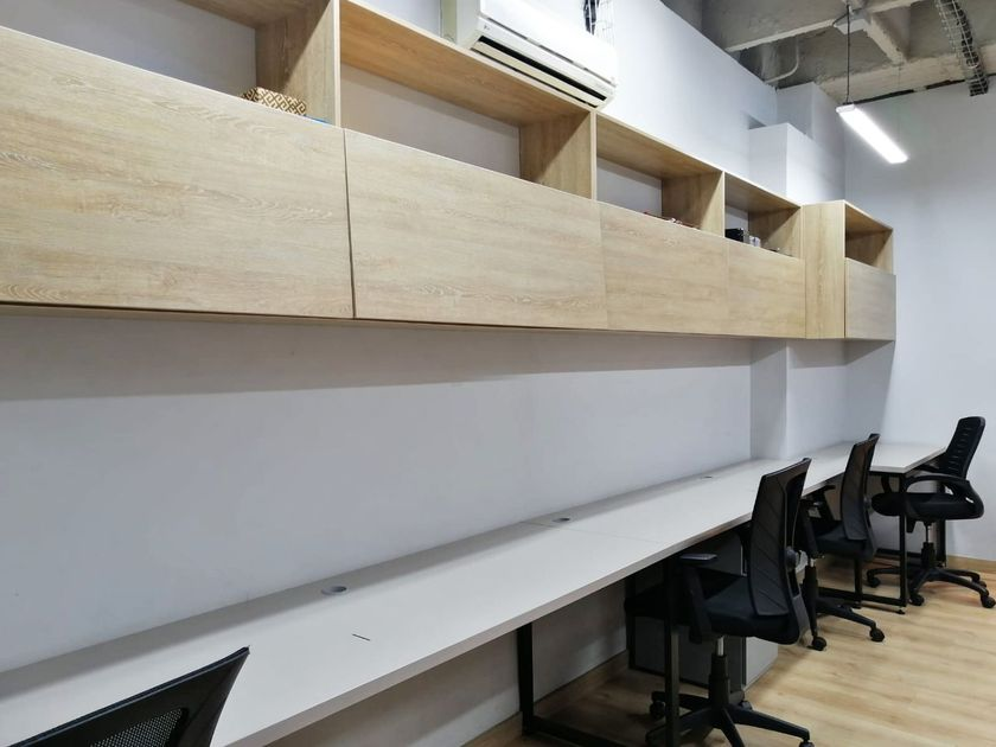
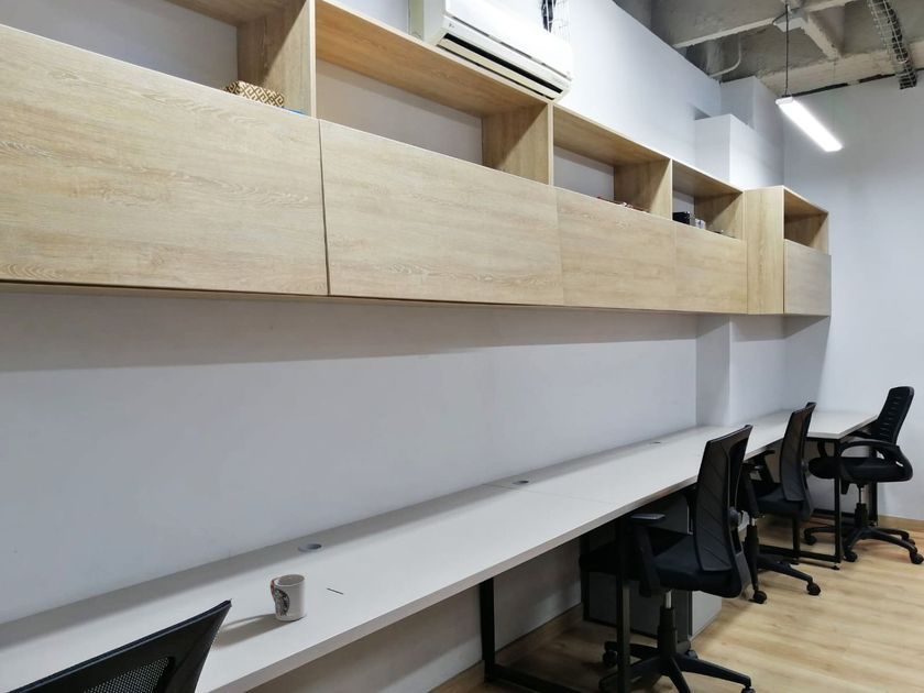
+ cup (285, 595)
